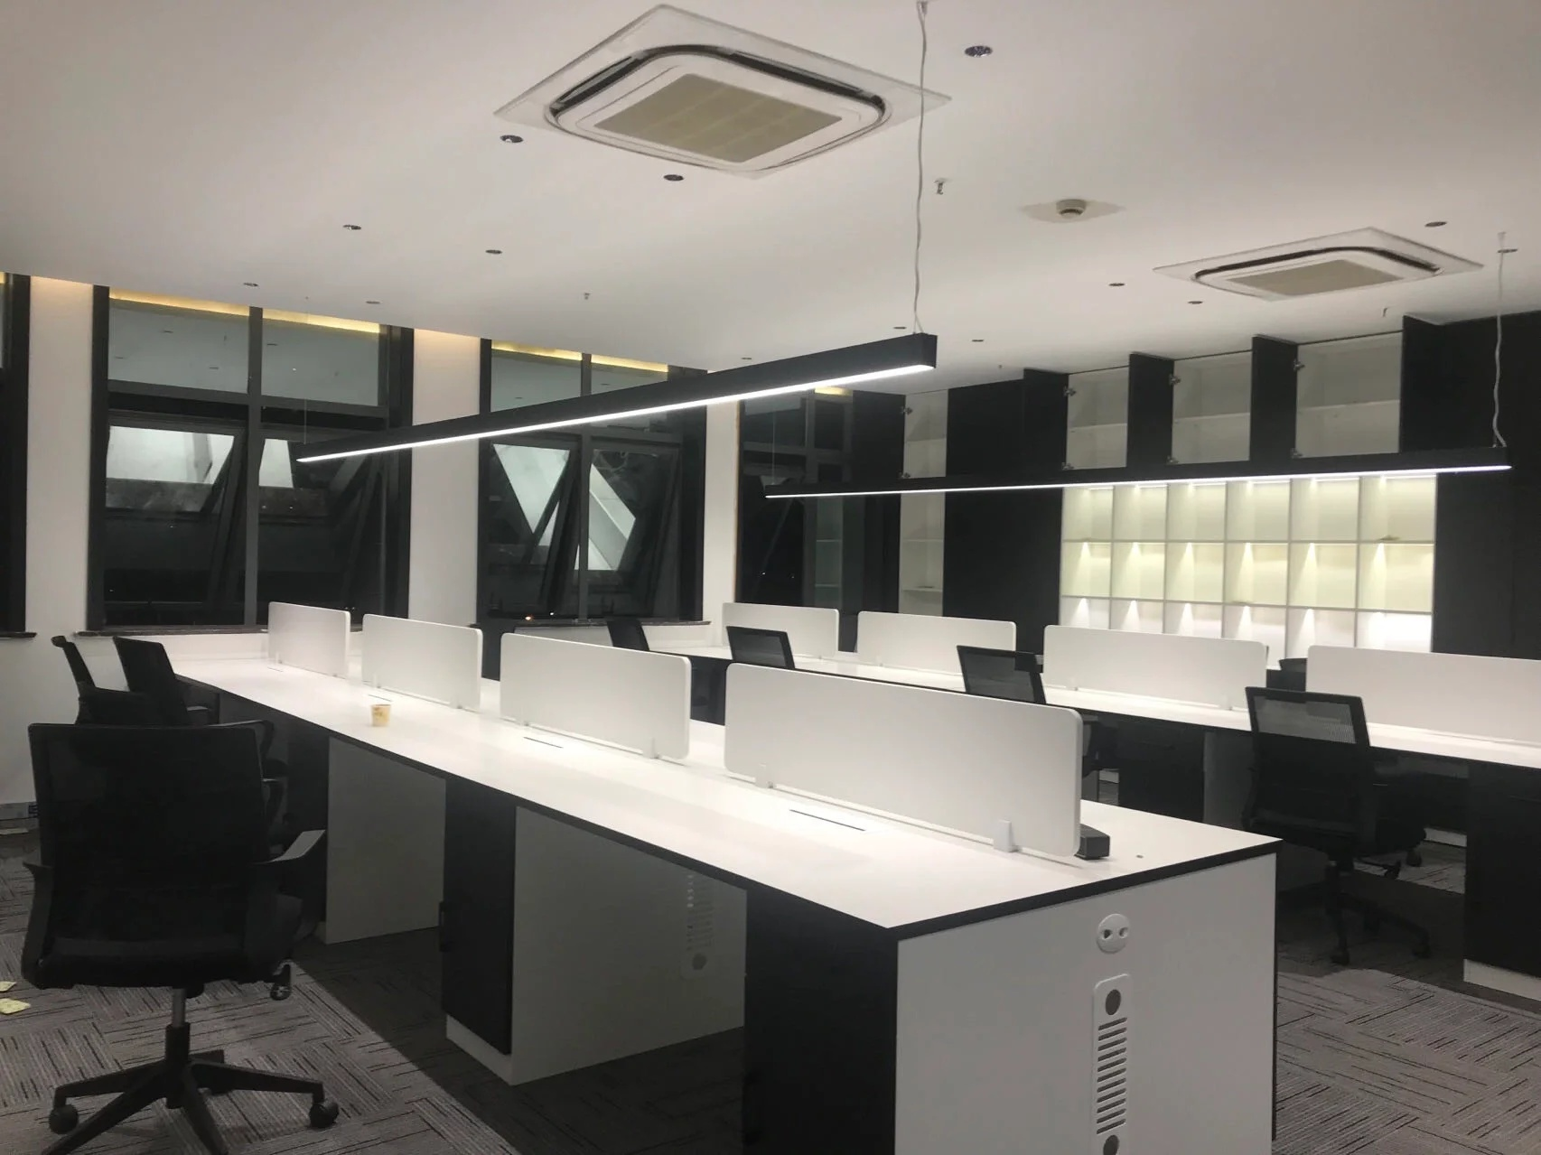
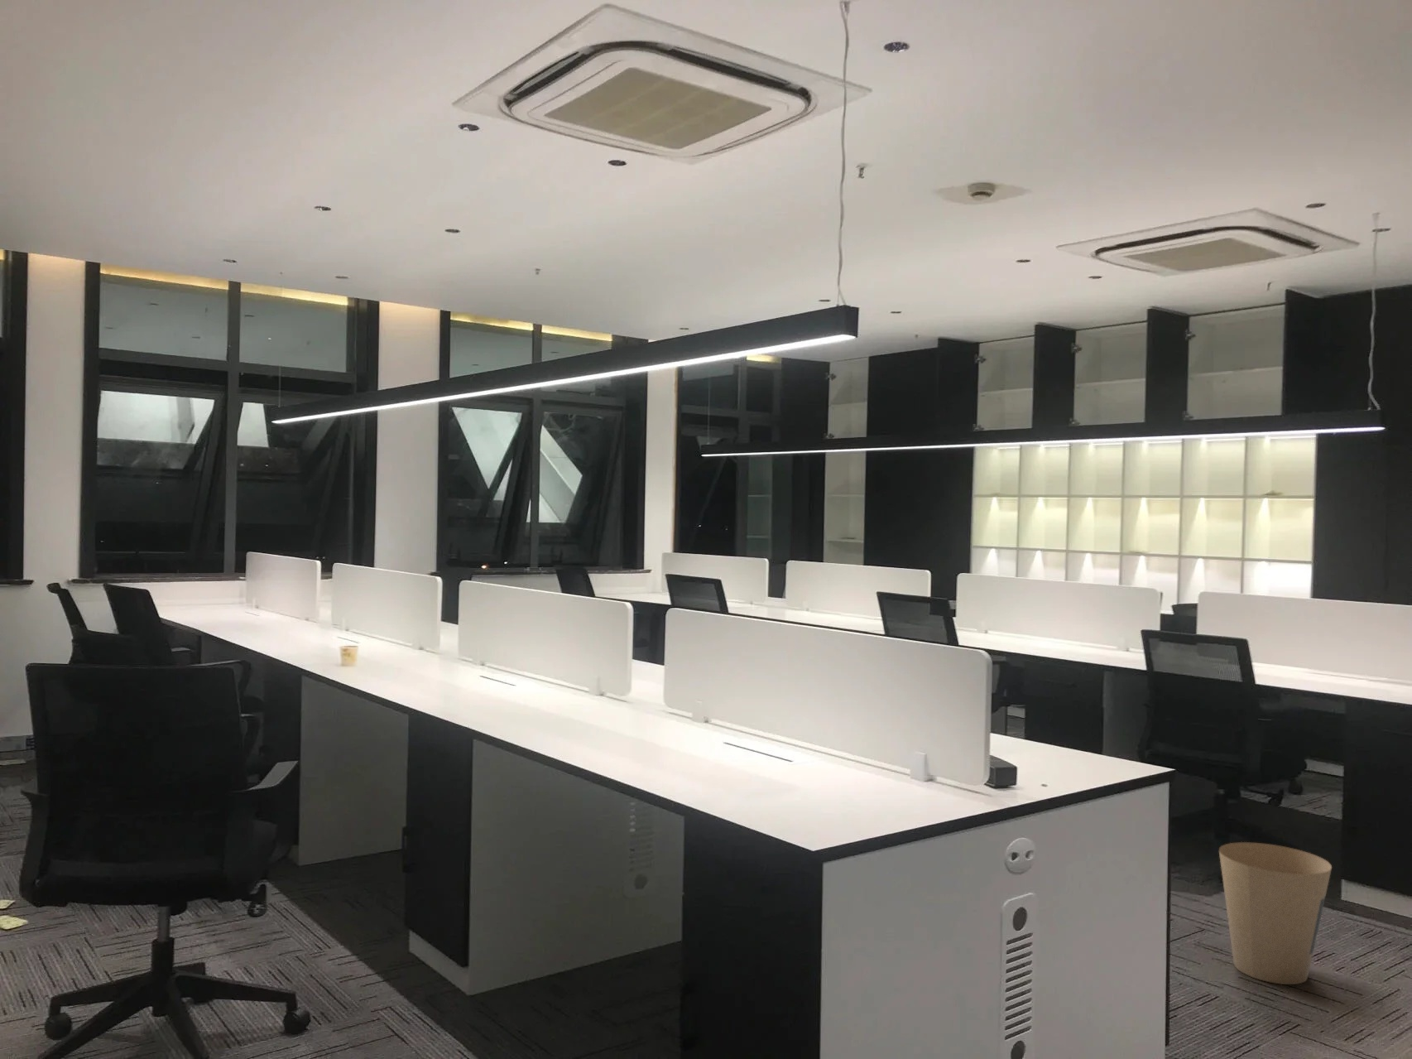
+ trash can (1271, 913)
